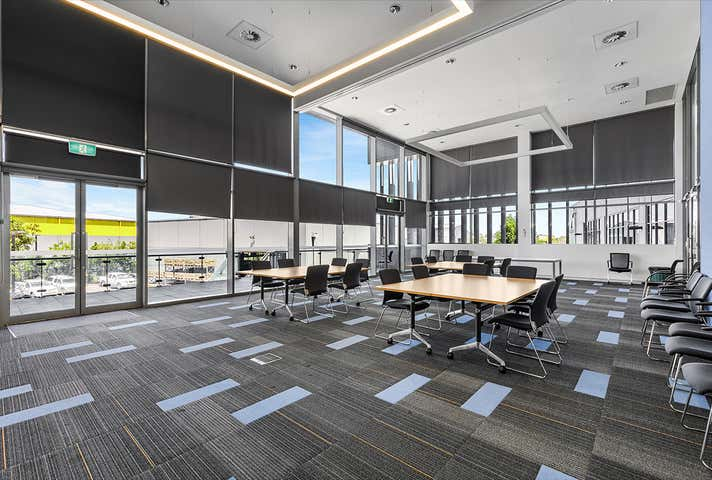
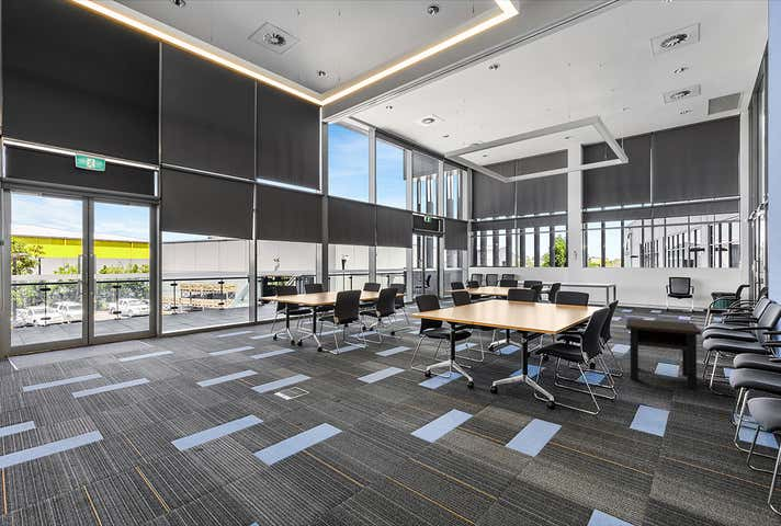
+ side table (660, 346)
